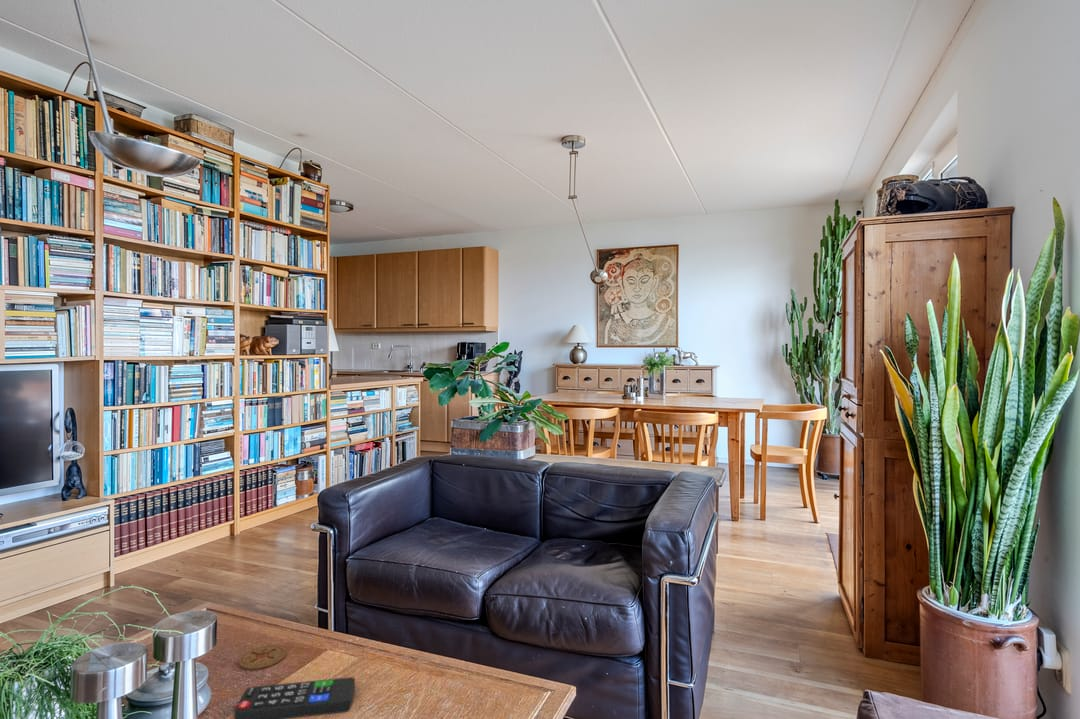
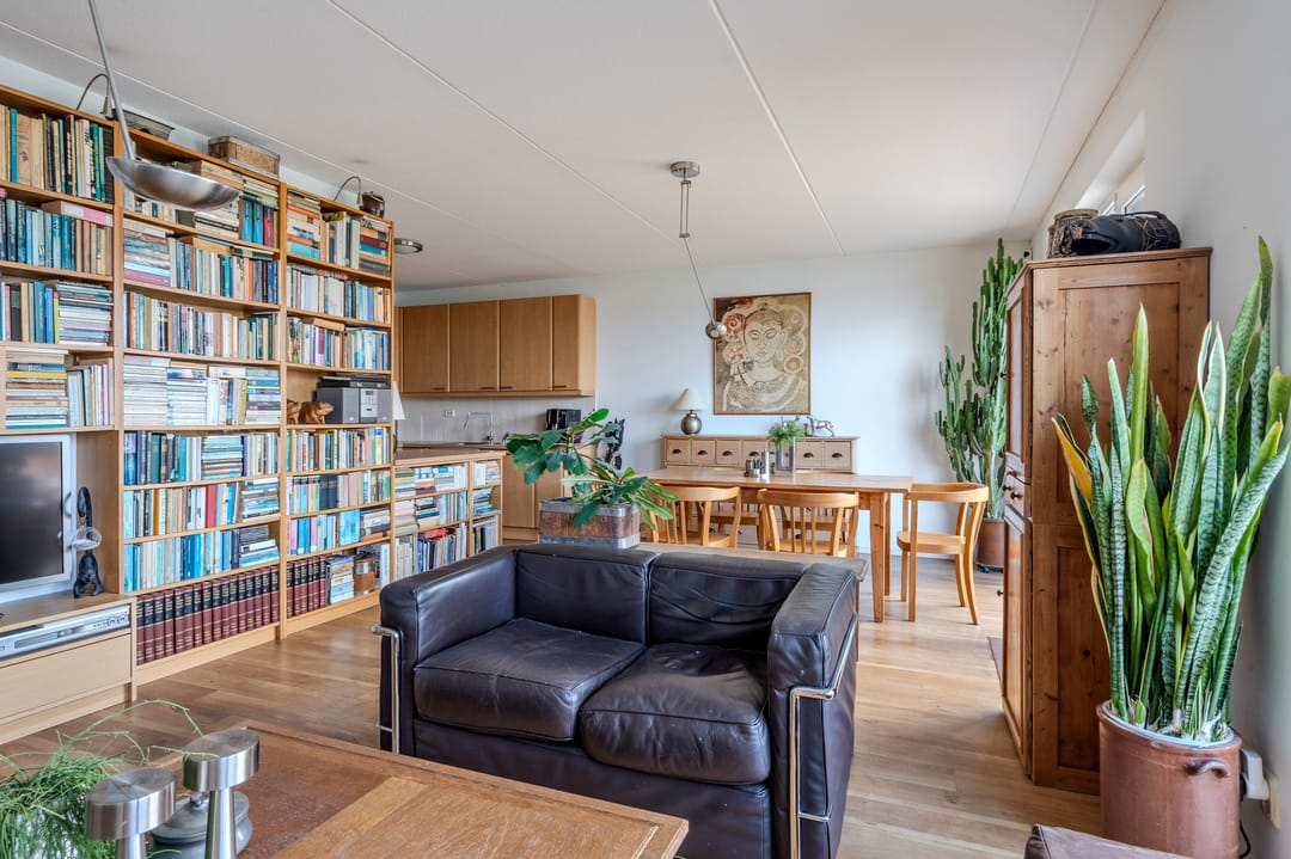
- coaster (262, 656)
- remote control (297, 698)
